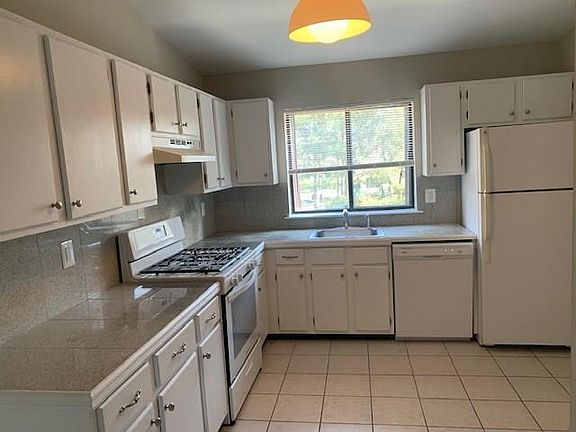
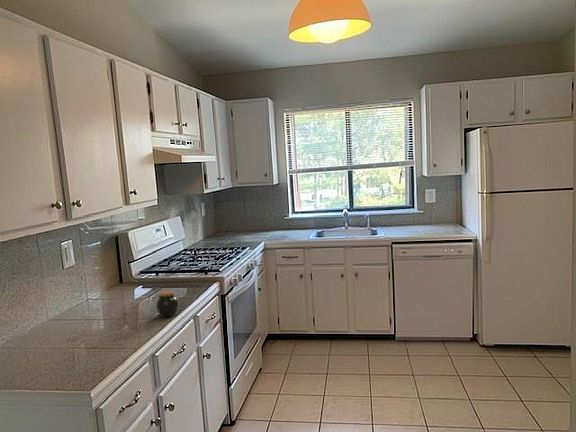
+ jar (167, 303)
